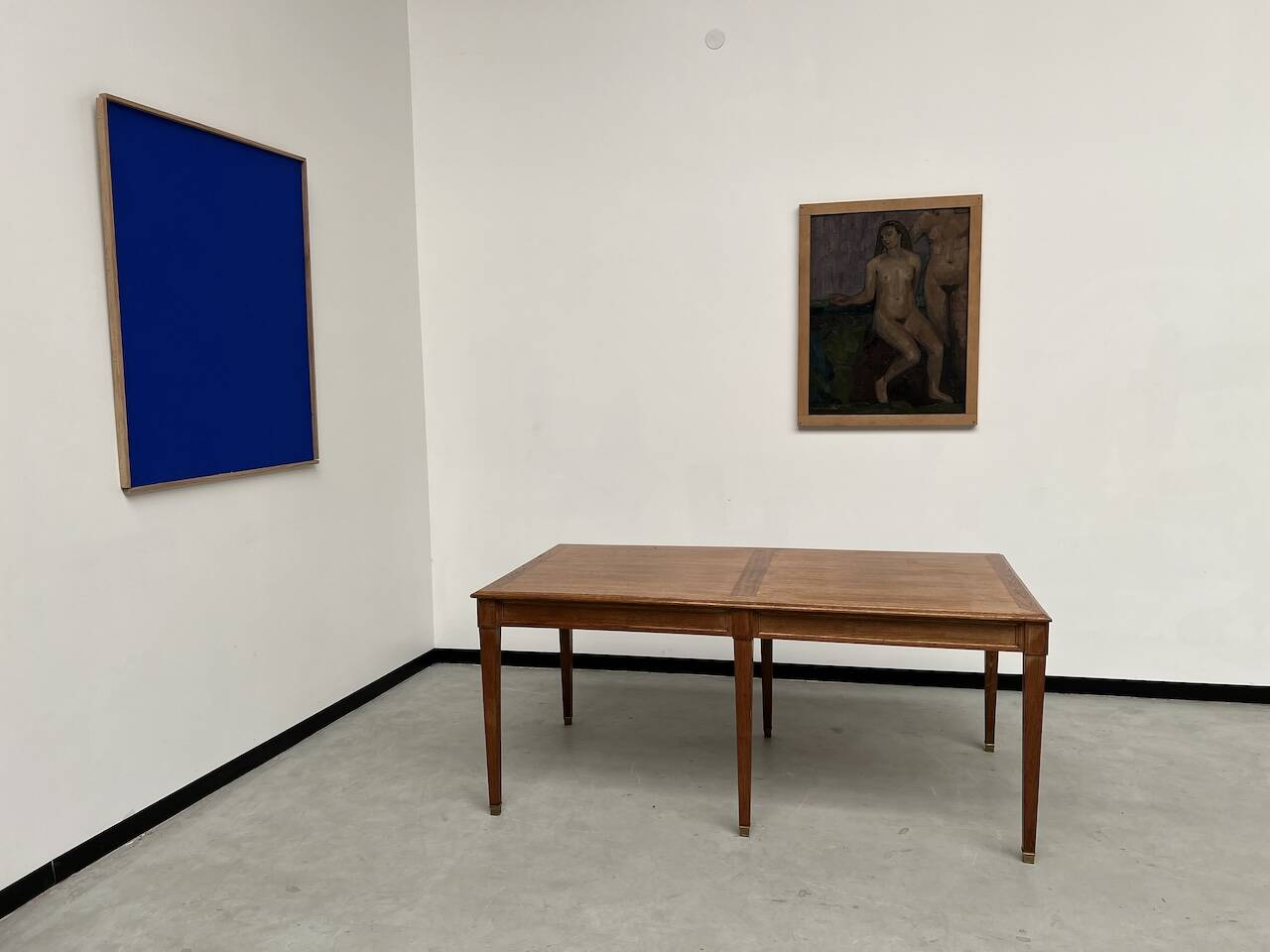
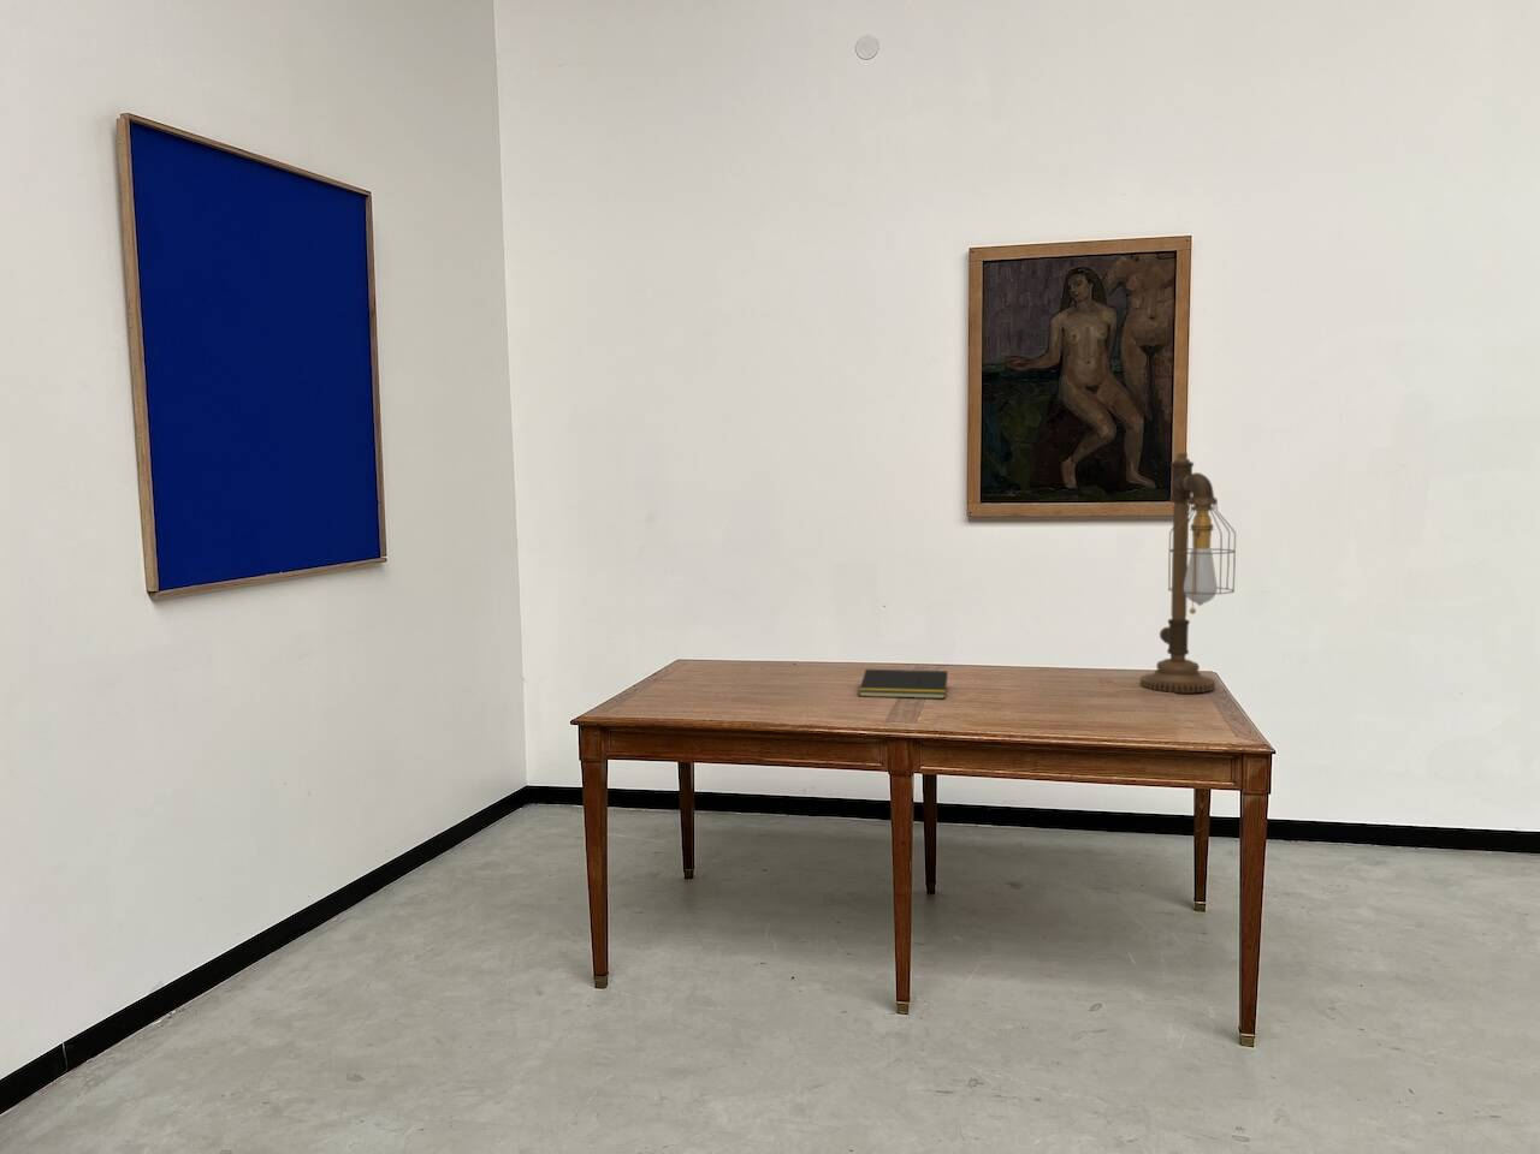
+ notepad (903, 682)
+ desk lamp (1188, 572)
